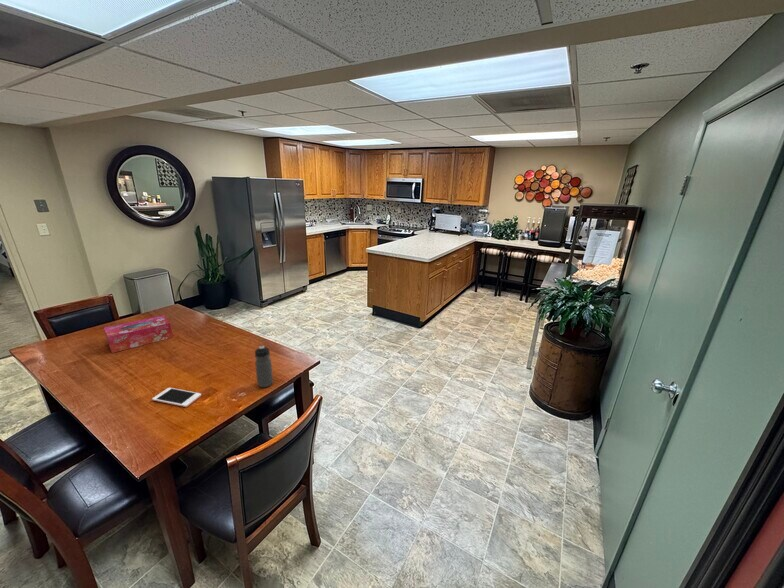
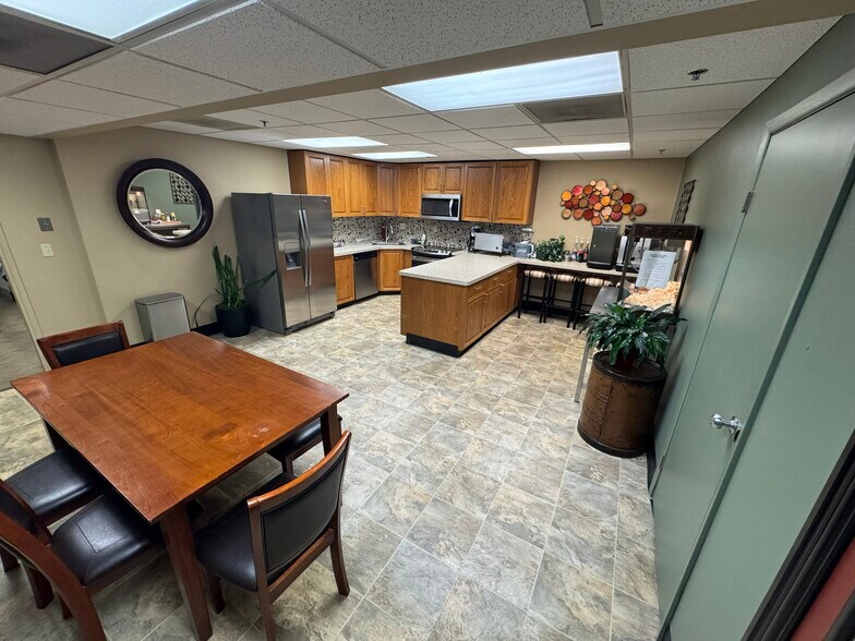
- tissue box (139, 332)
- water bottle (263, 365)
- cell phone (177, 397)
